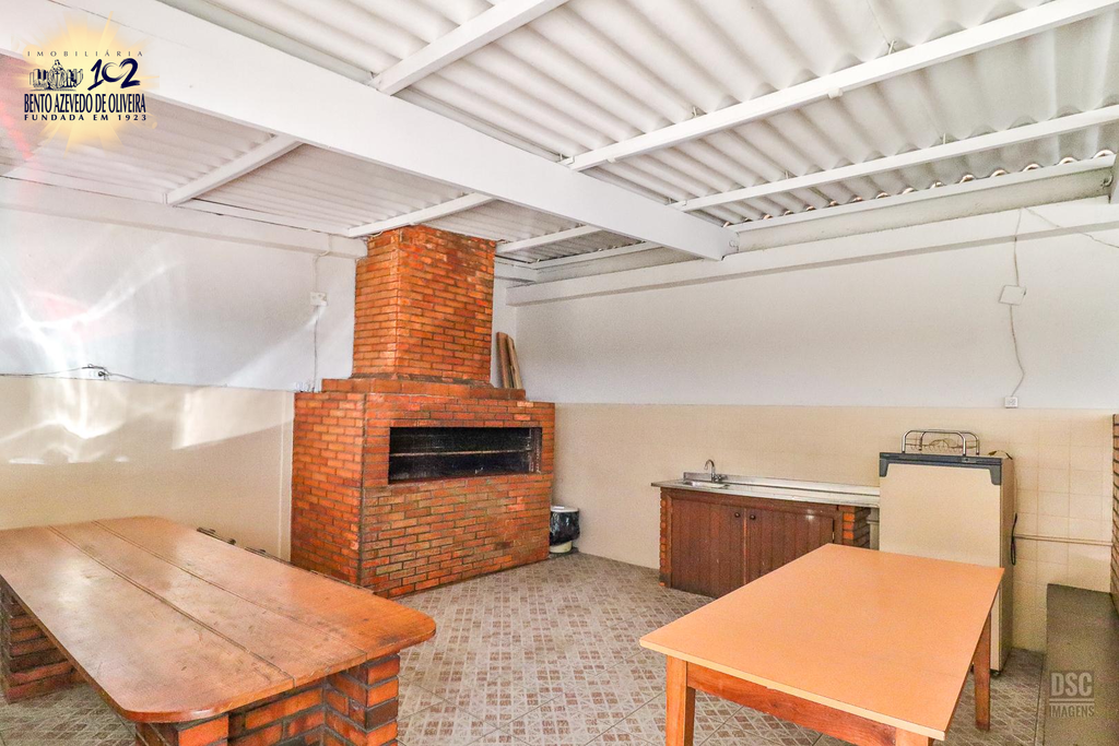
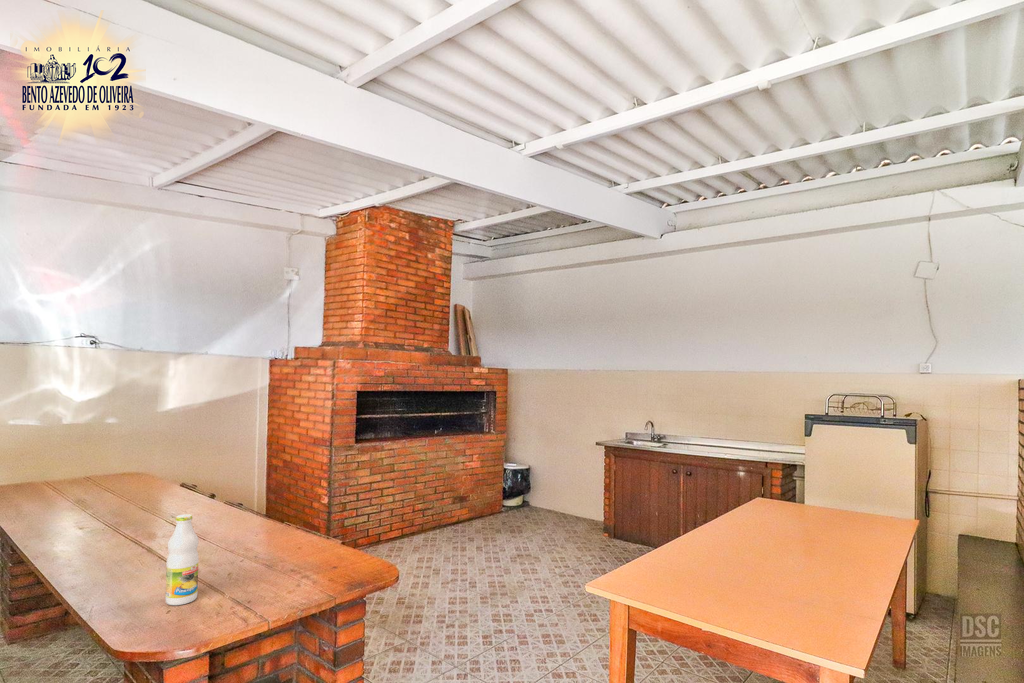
+ bottle (182, 557)
